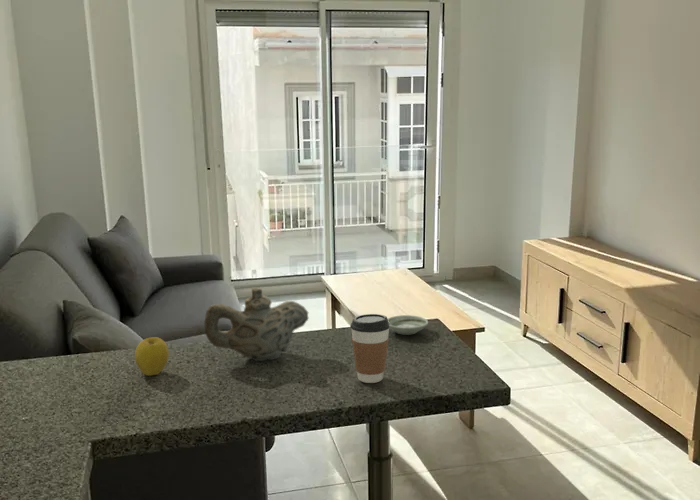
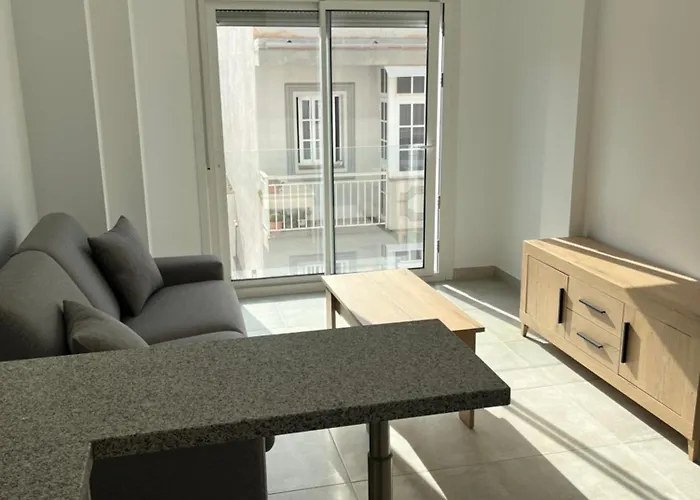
- saucer (406, 326)
- coffee cup (370, 348)
- apple (152, 355)
- teapot (258, 322)
